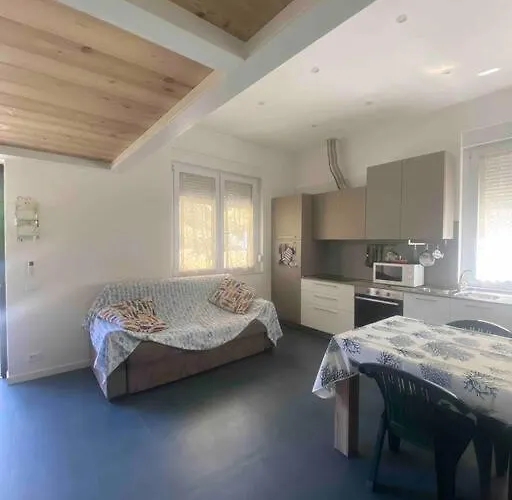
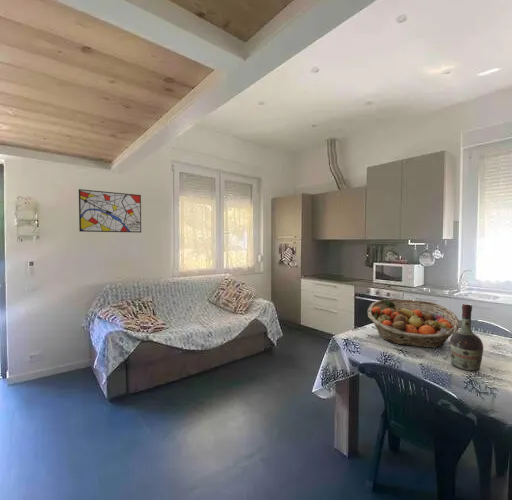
+ fruit basket (410, 321)
+ cognac bottle (466, 335)
+ wall art (111, 212)
